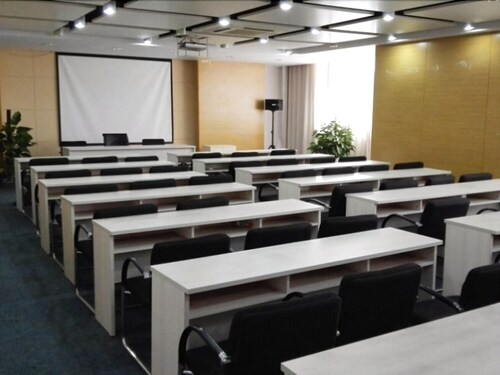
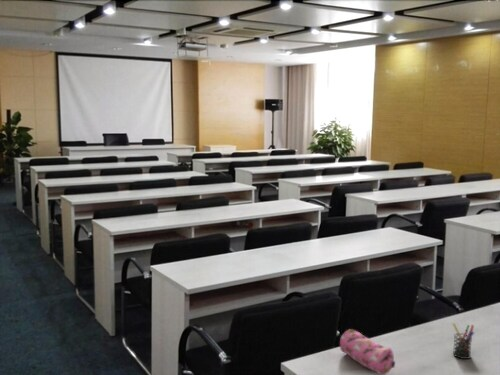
+ pencil case (366, 350)
+ pen holder (464, 338)
